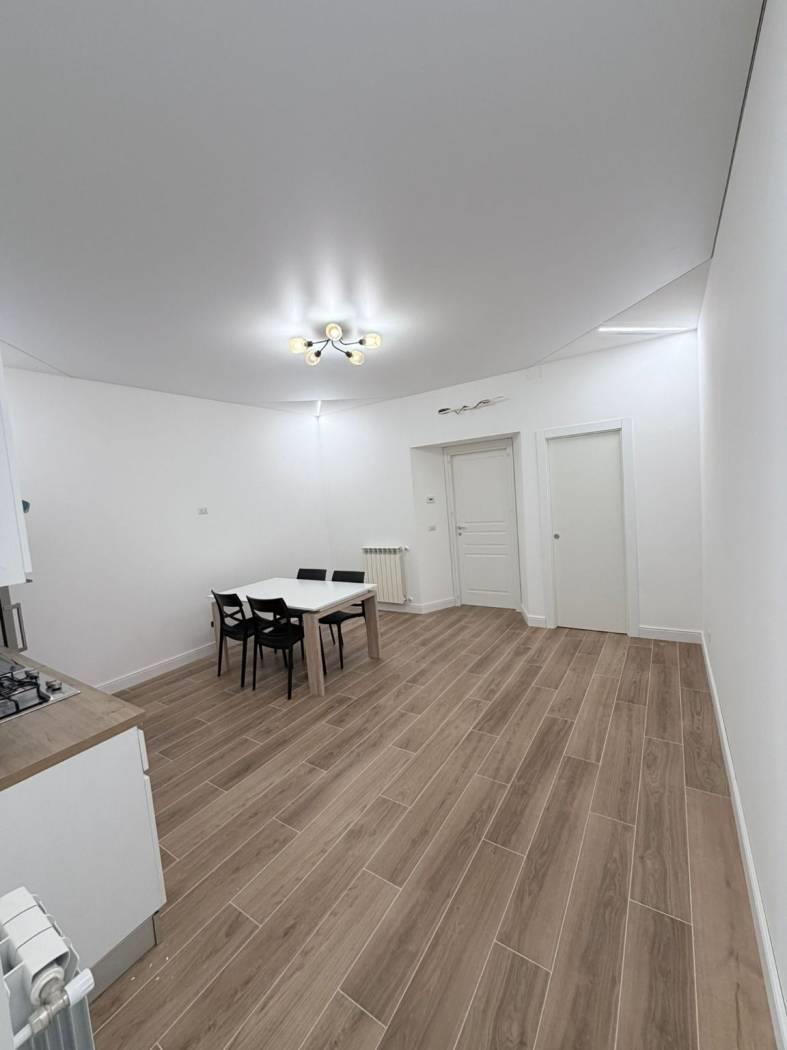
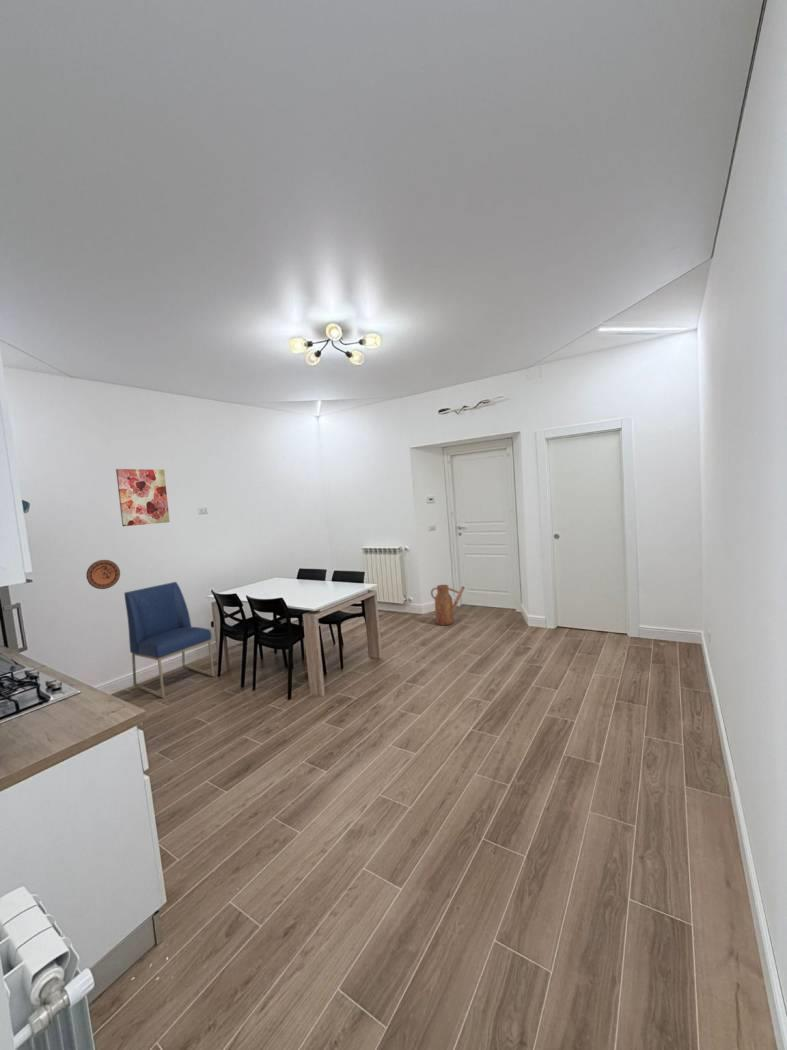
+ wall art (144, 496)
+ decorative plate (103, 574)
+ chair (169, 635)
+ watering can (448, 604)
